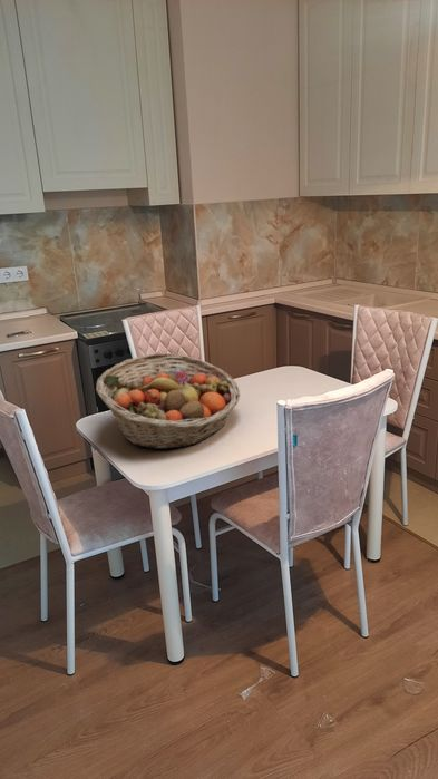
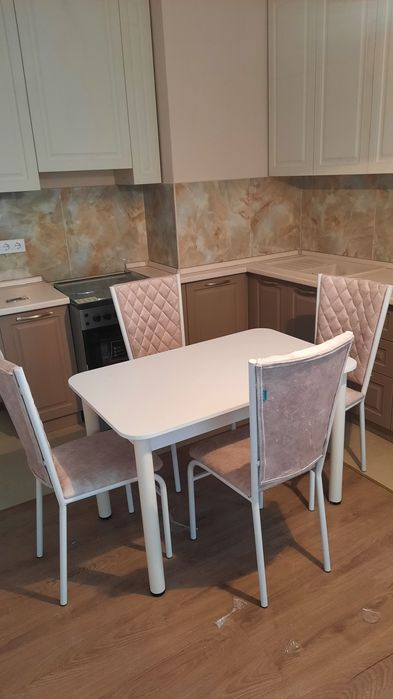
- fruit basket (171, 398)
